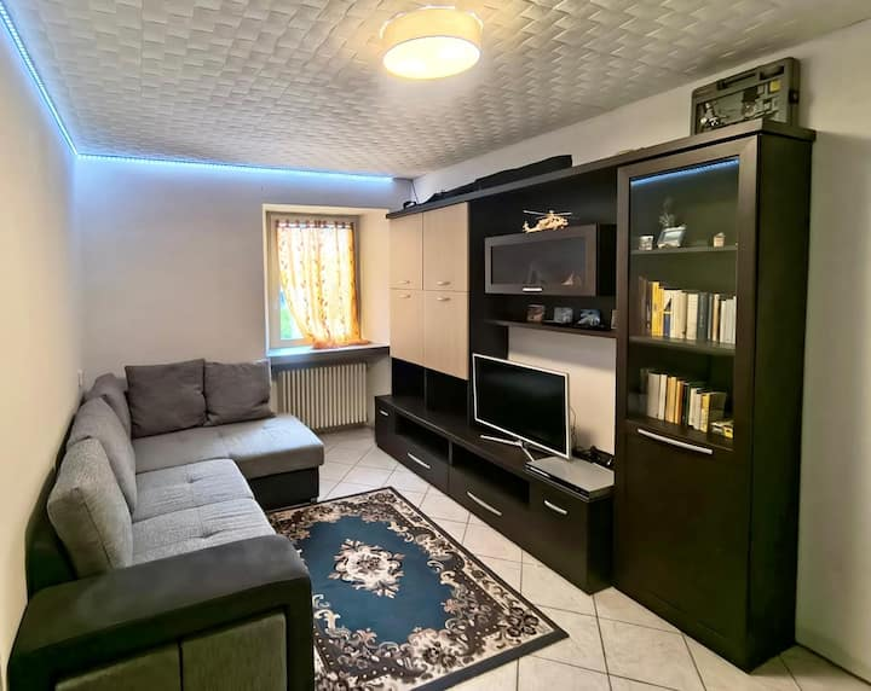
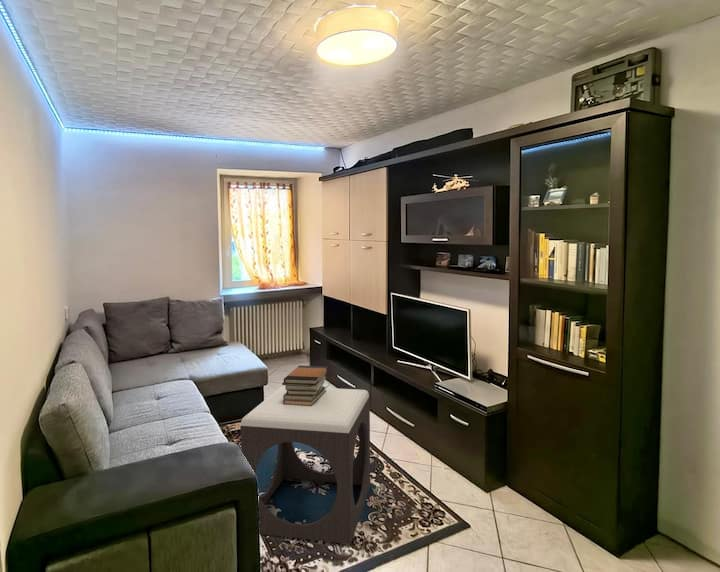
+ book stack (306, 384)
+ footstool (314, 448)
